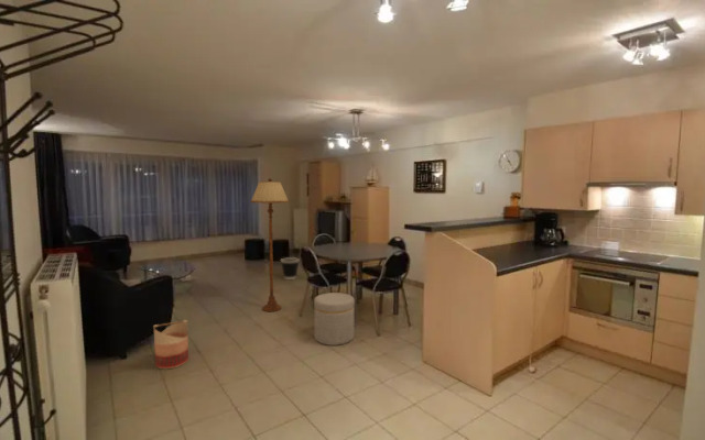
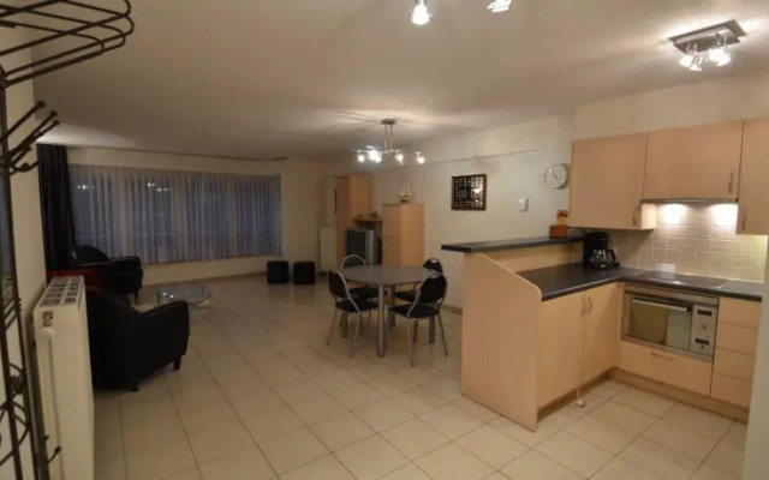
- basket (171, 342)
- floor lamp (270, 244)
- ottoman (334, 317)
- wastebasket (290, 268)
